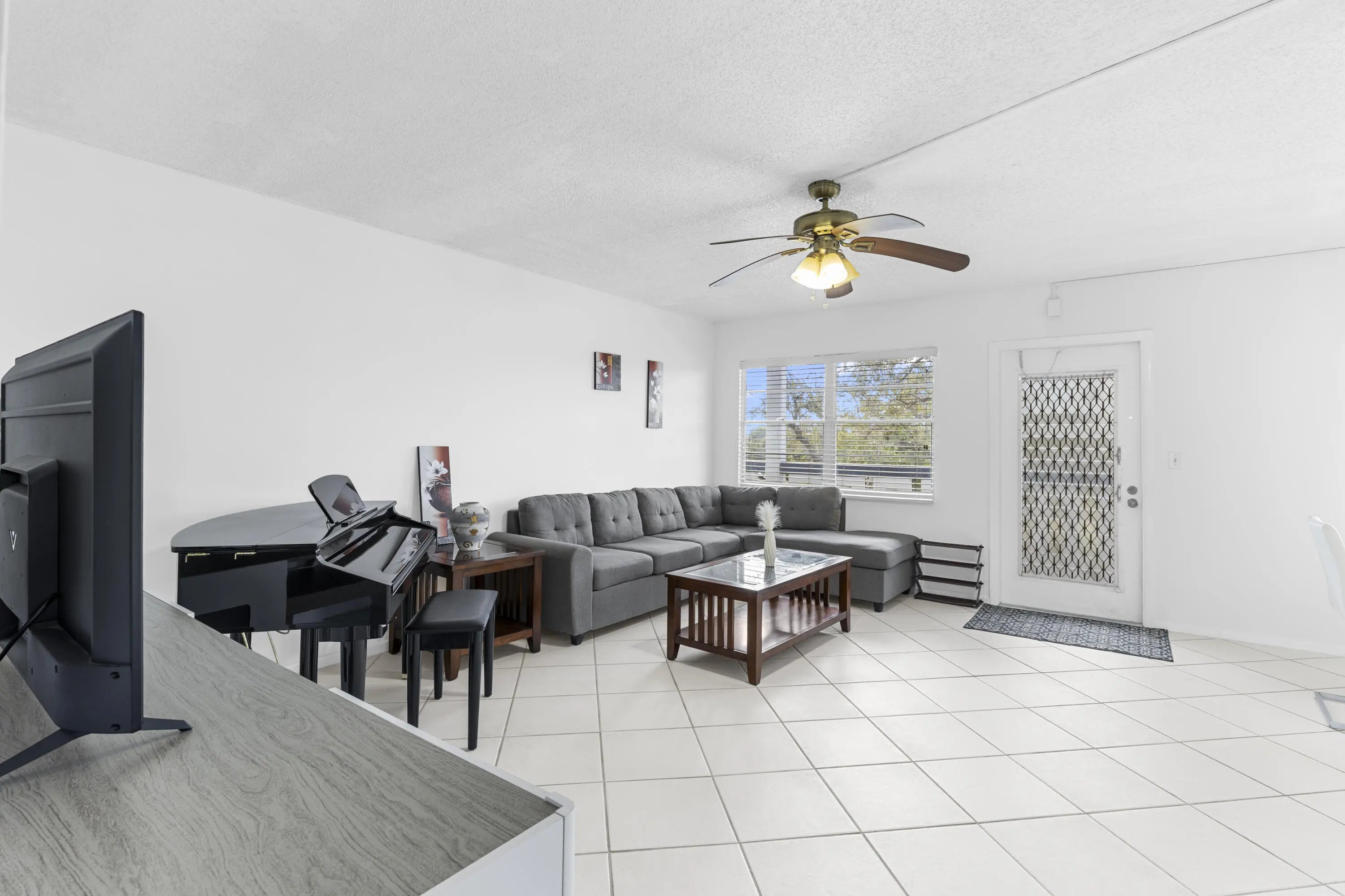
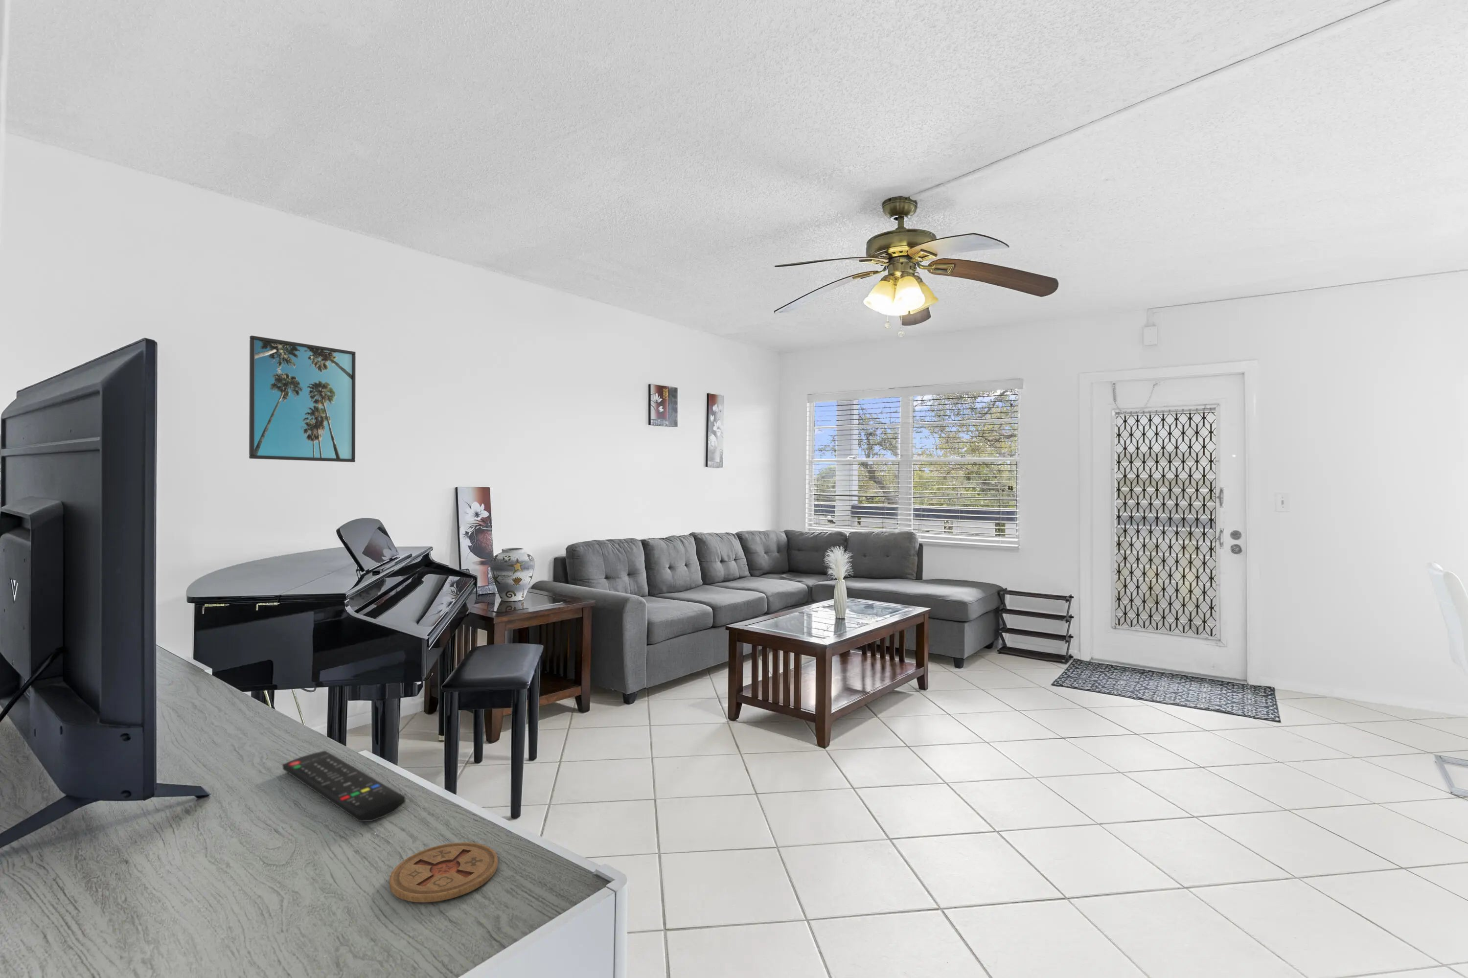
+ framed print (305, 402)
+ remote control (339, 784)
+ coaster (445, 870)
